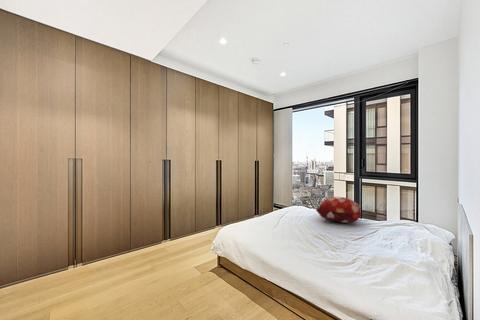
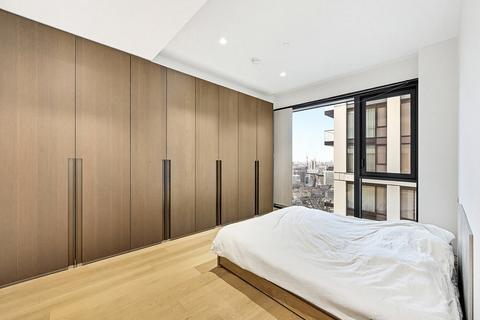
- decorative pillow (339, 208)
